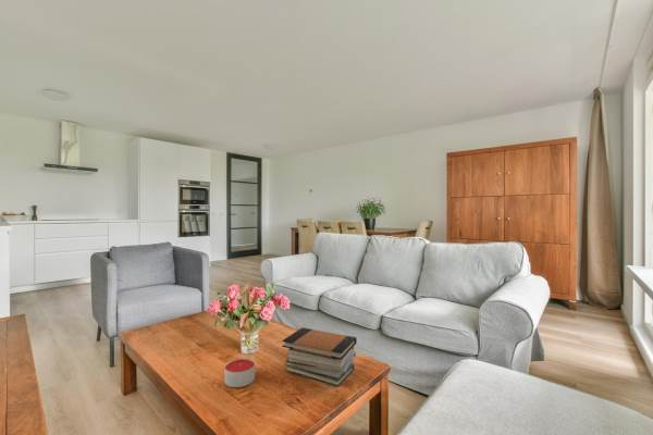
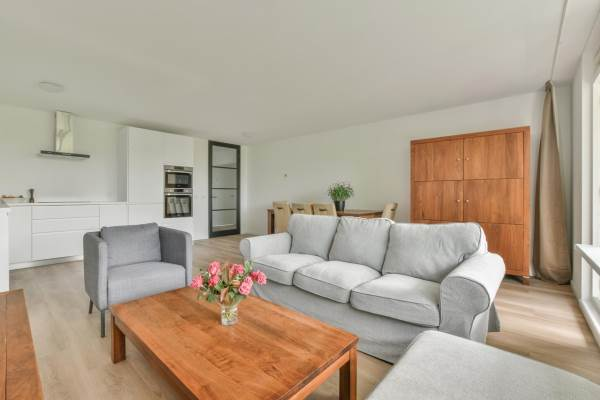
- book stack (320, 355)
- candle (239, 371)
